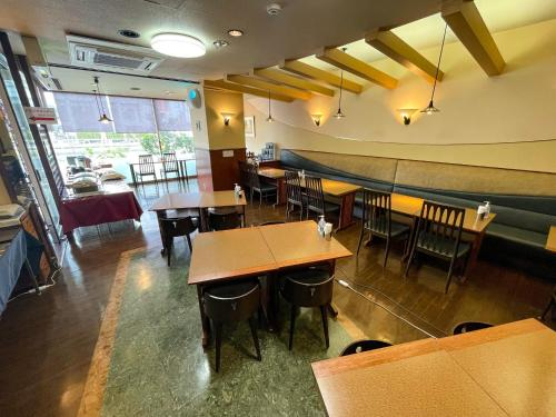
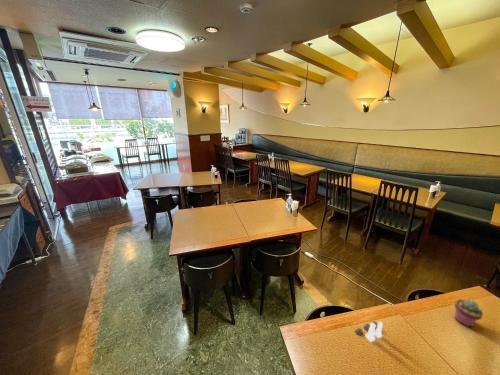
+ potted succulent (467, 311)
+ salt and pepper shaker set (371, 325)
